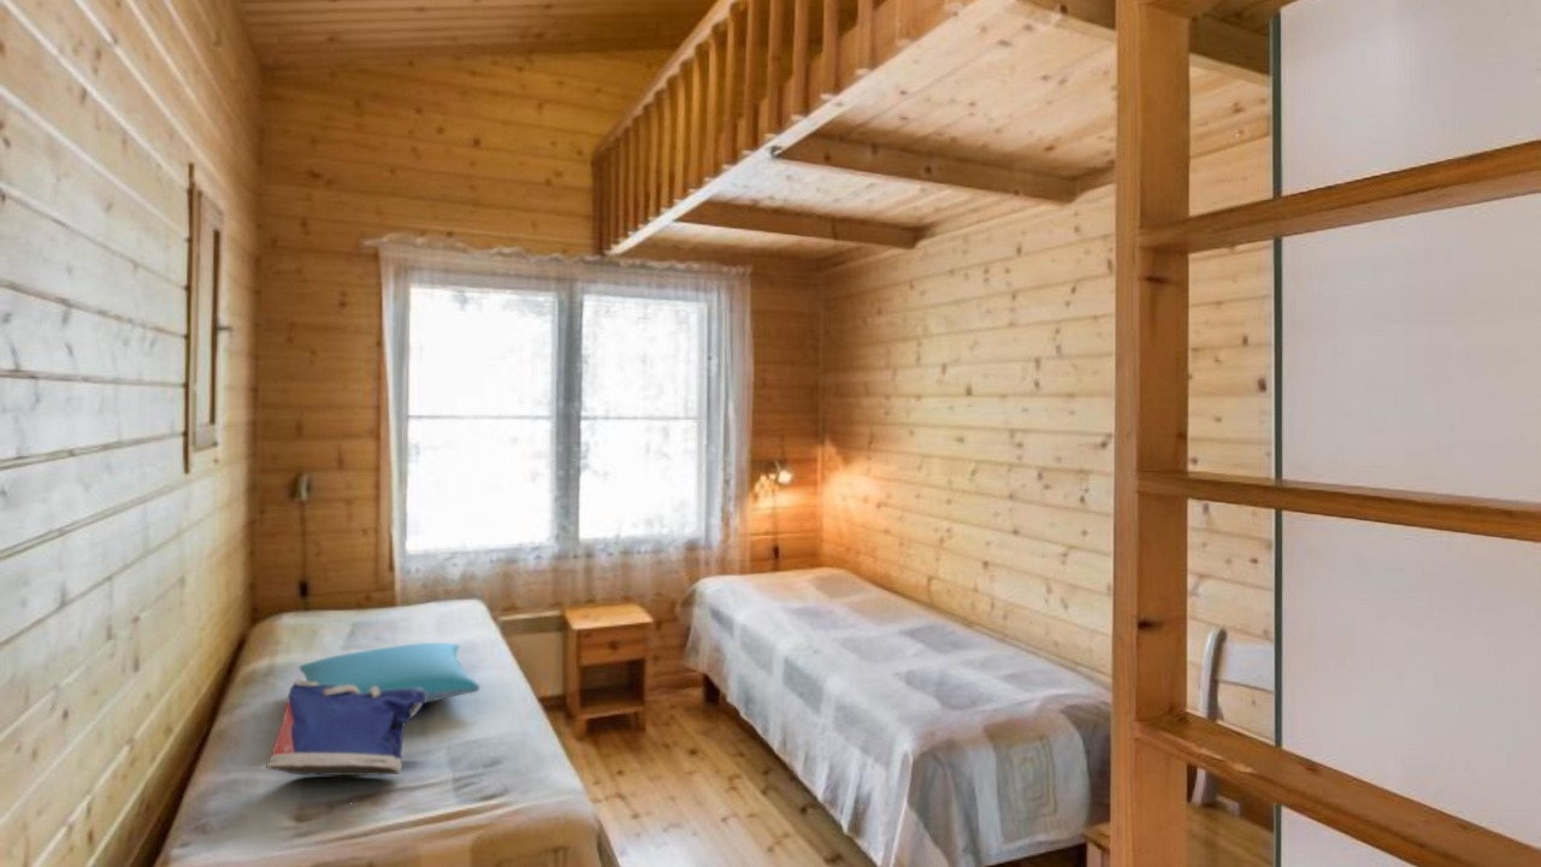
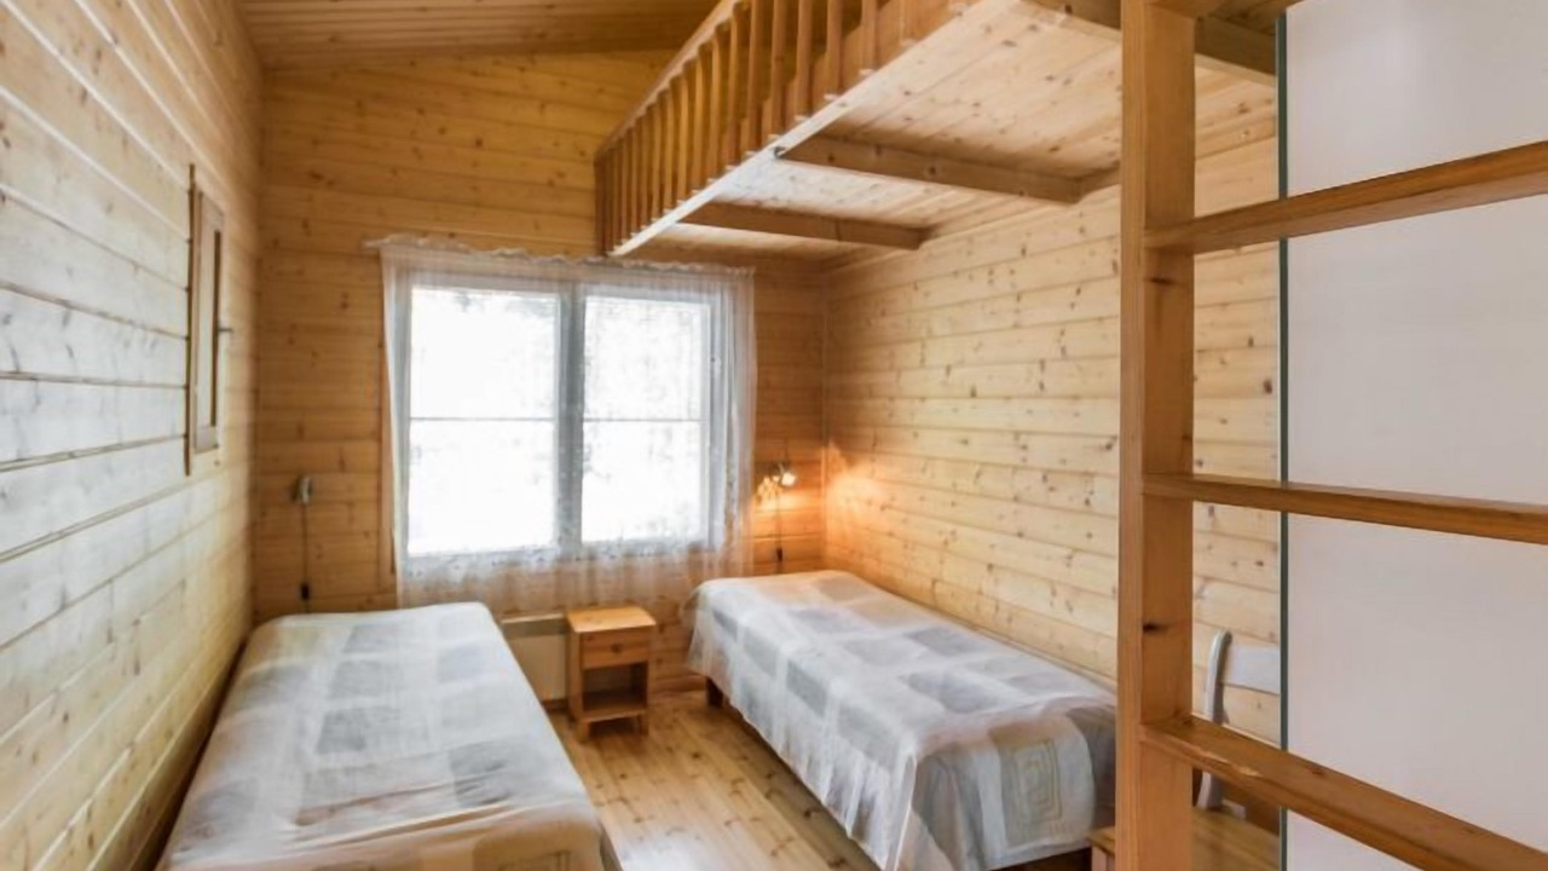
- tote bag (344, 733)
- pillow (385, 677)
